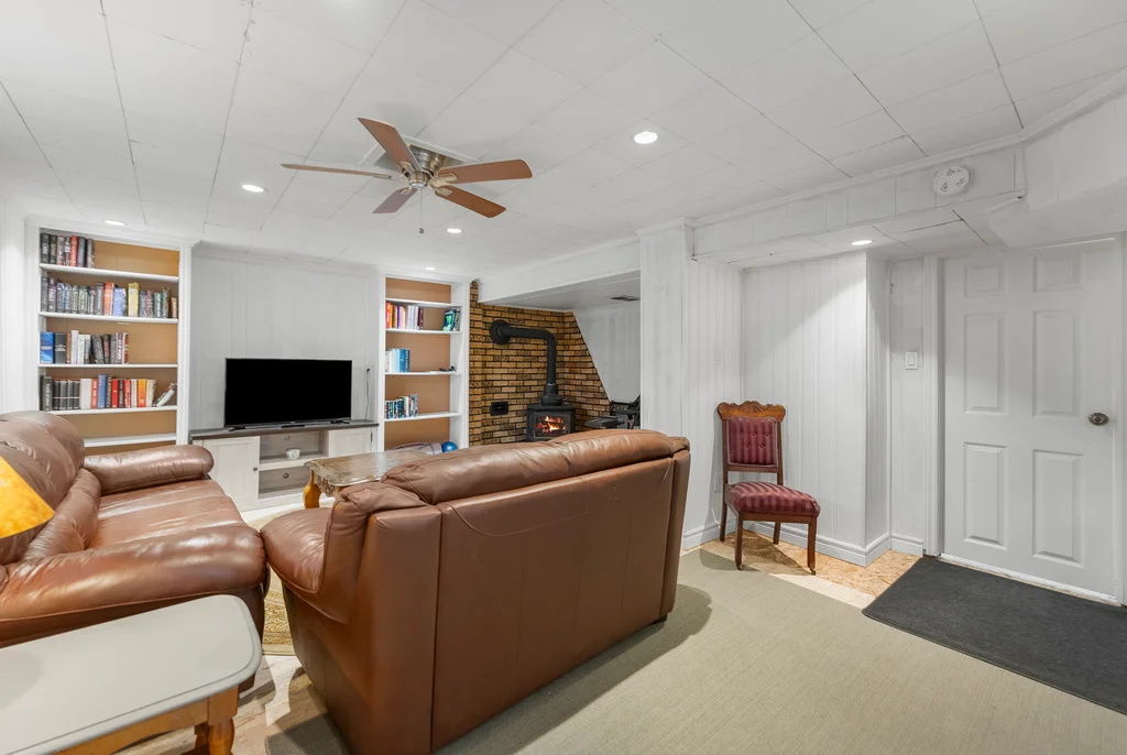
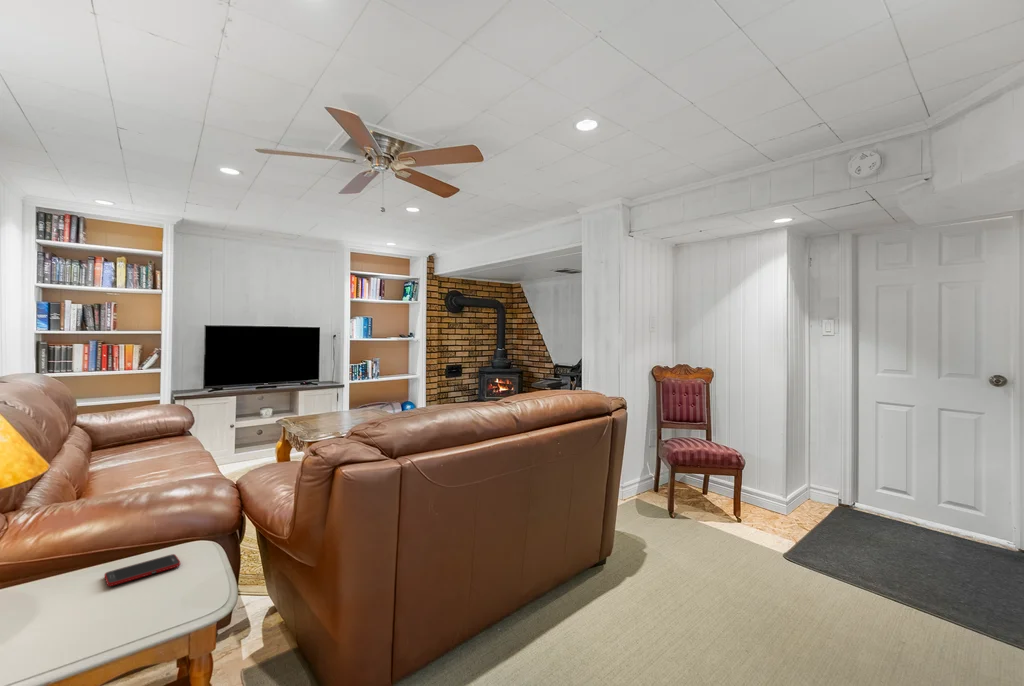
+ cell phone (143, 569)
